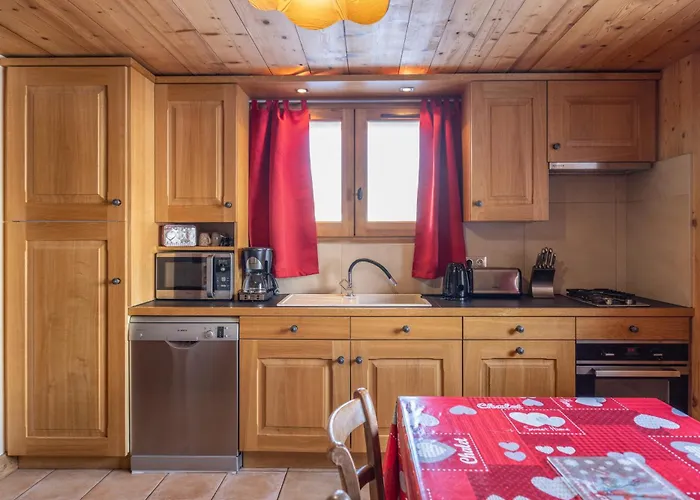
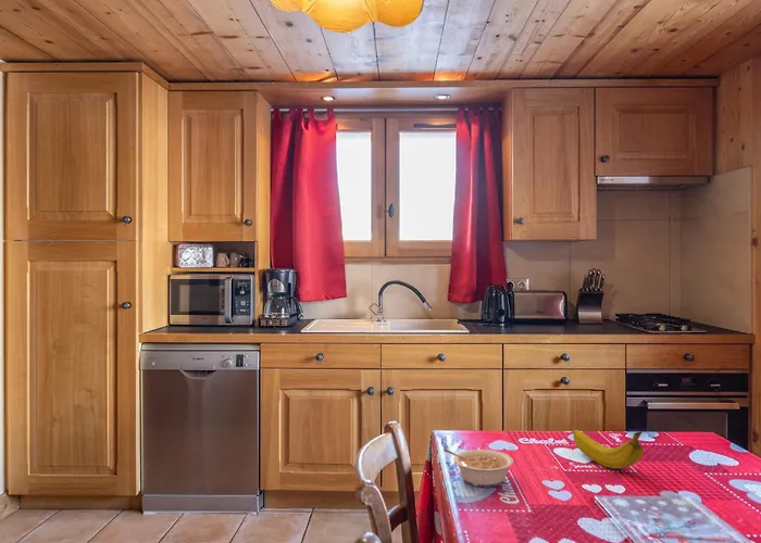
+ legume (481, 467)
+ fruit (602, 445)
